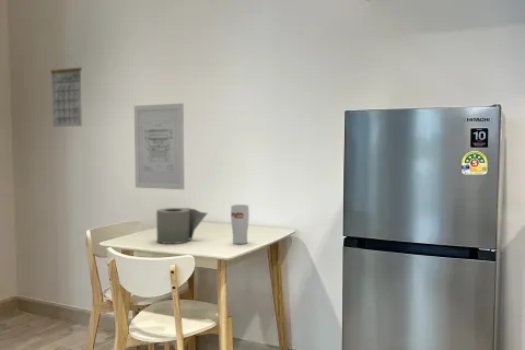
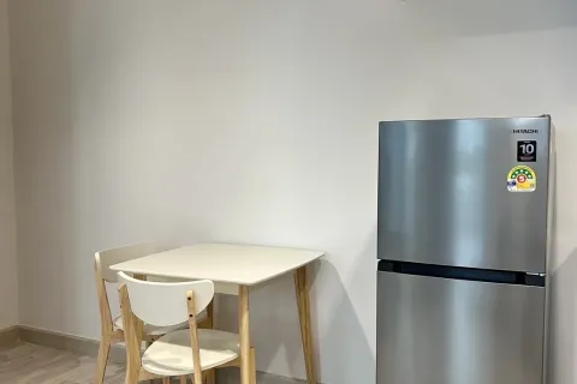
- calendar (66, 91)
- toilet paper roll (182, 224)
- wall art (159, 147)
- cup (240, 223)
